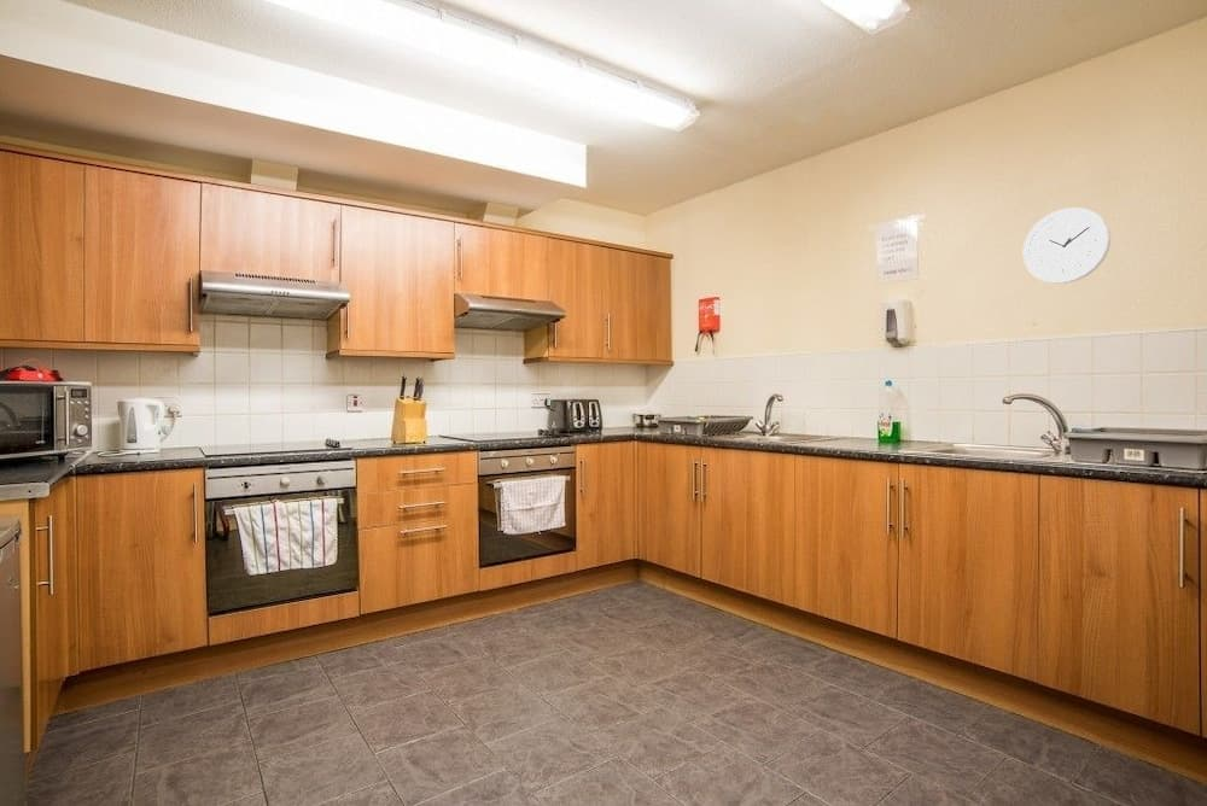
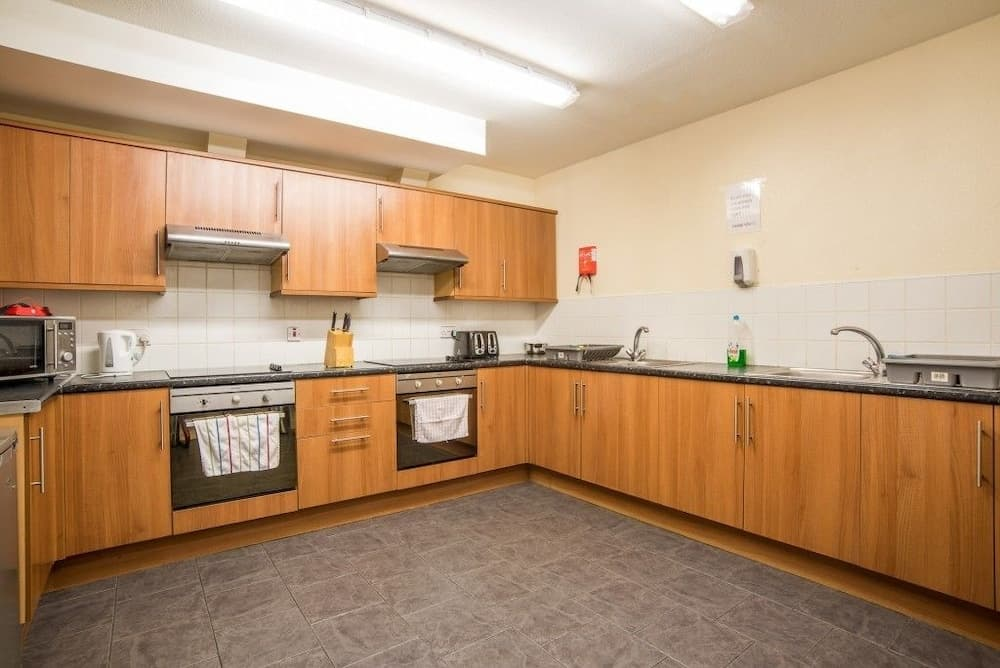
- wall clock (1063, 245)
